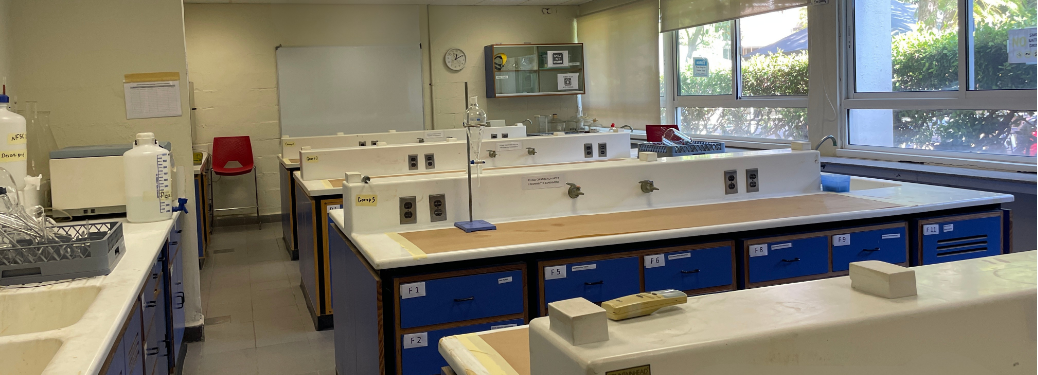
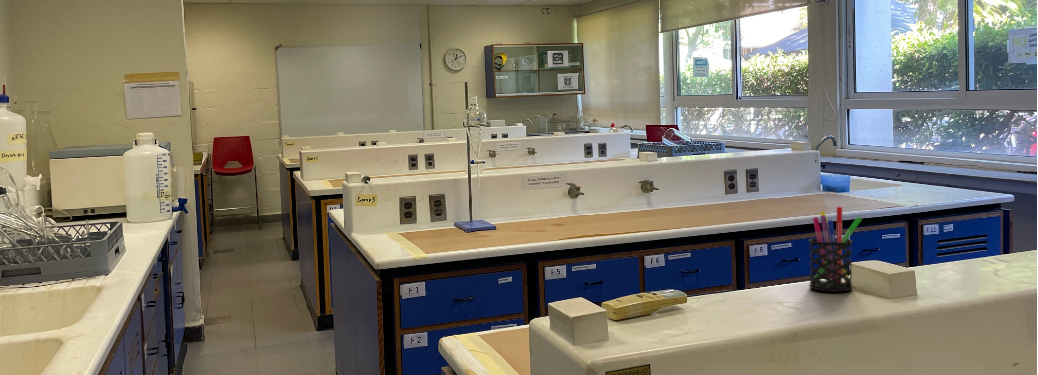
+ pen holder (836, 246)
